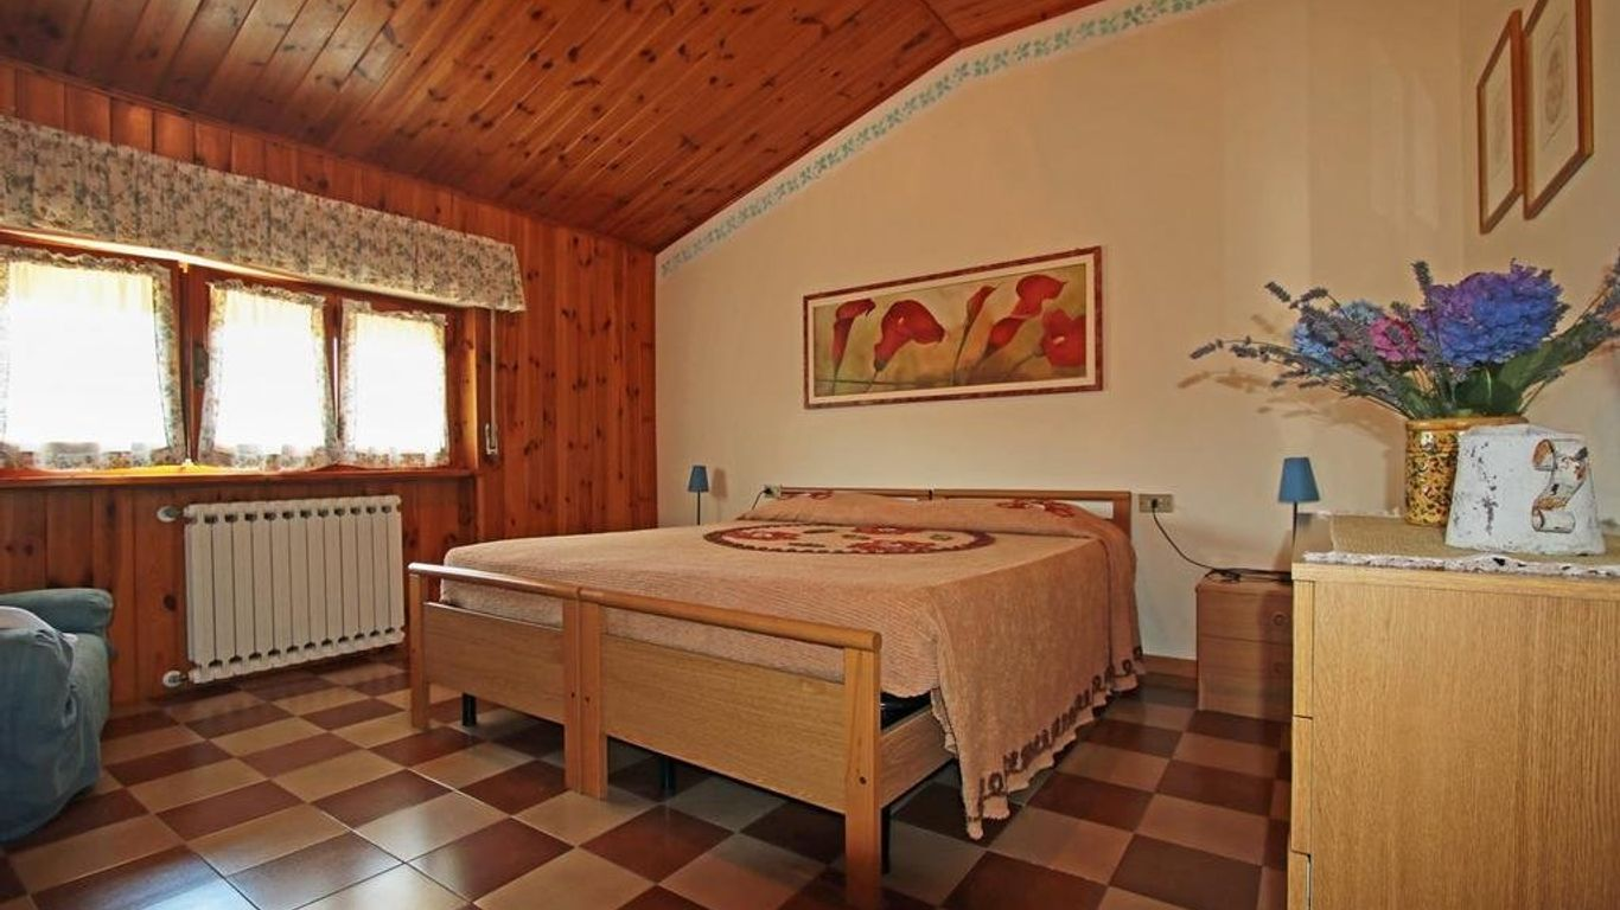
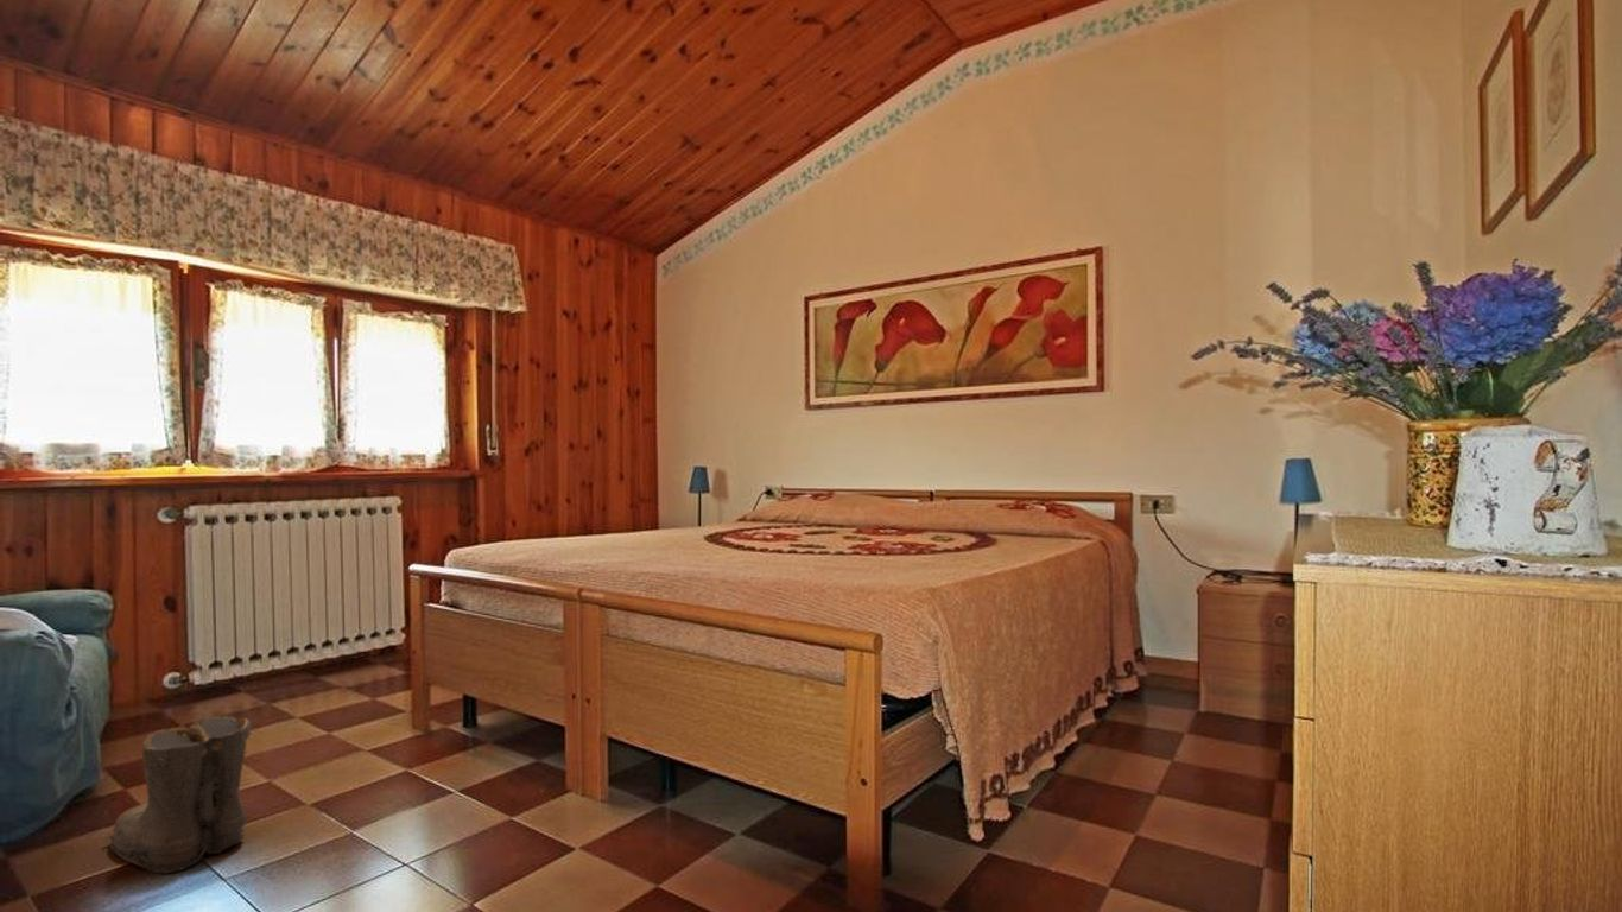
+ boots (184, 781)
